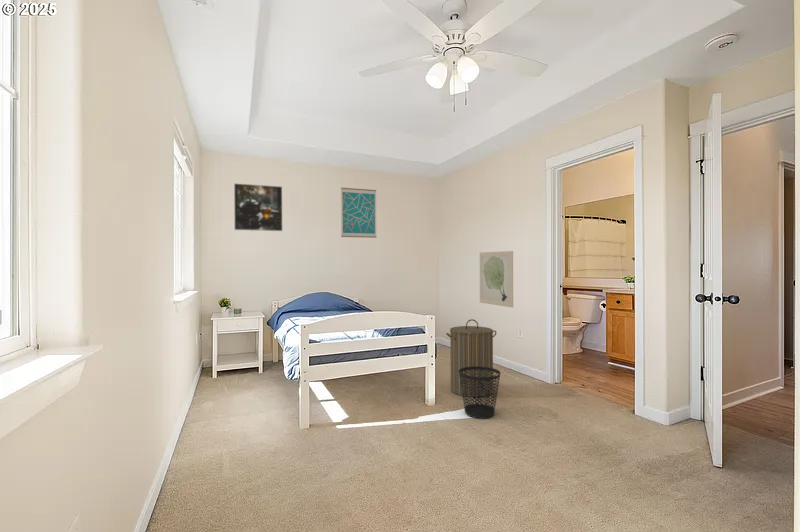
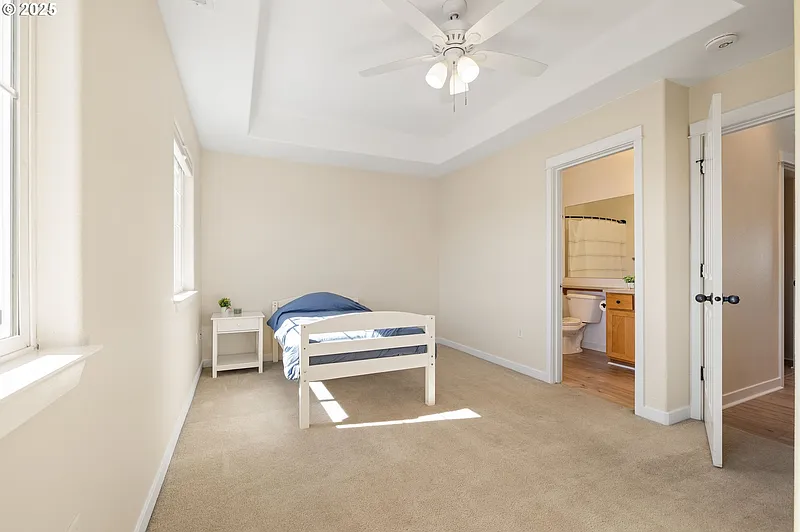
- wall art (359, 213)
- laundry hamper (471, 354)
- wall art (495, 278)
- wastebasket (479, 392)
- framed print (258, 207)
